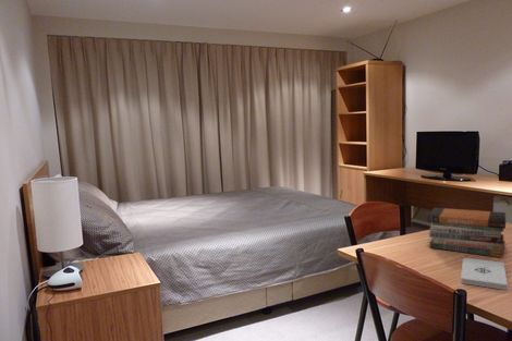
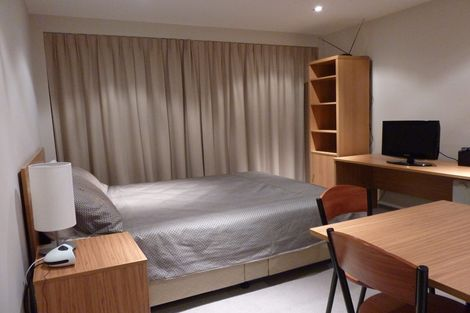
- book stack (465, 230)
- notepad (483, 271)
